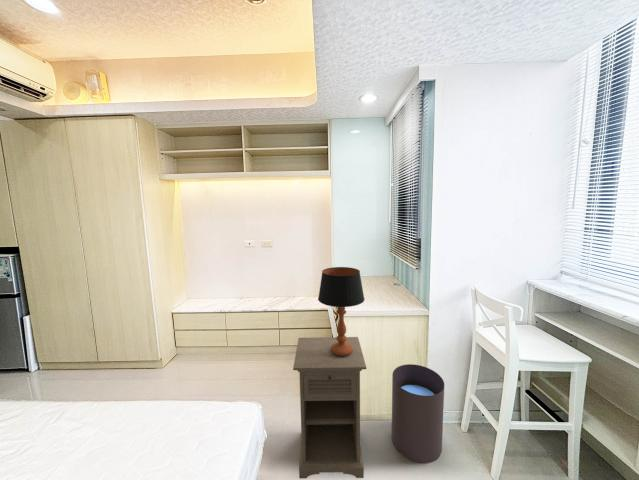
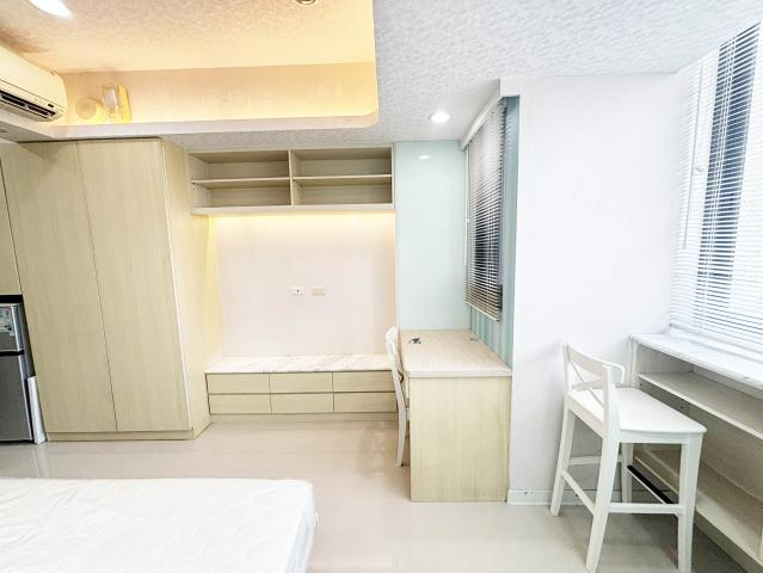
- table lamp (341, 311)
- nightstand (329, 403)
- waste bin (416, 410)
